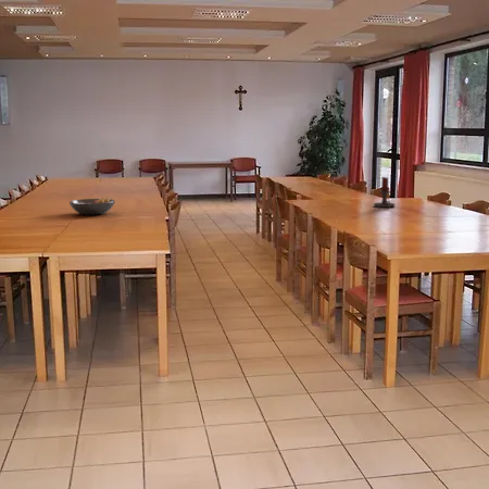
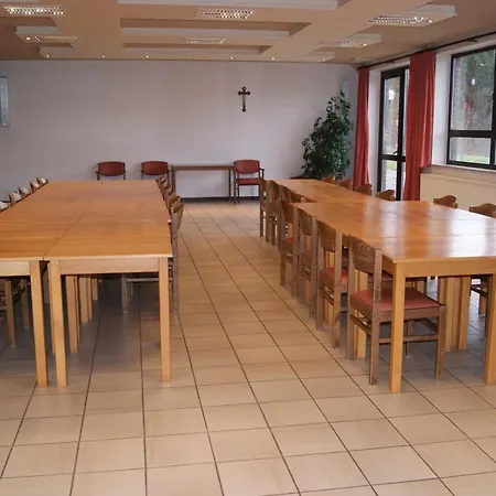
- candle holder (385, 191)
- fruit bowl (92, 205)
